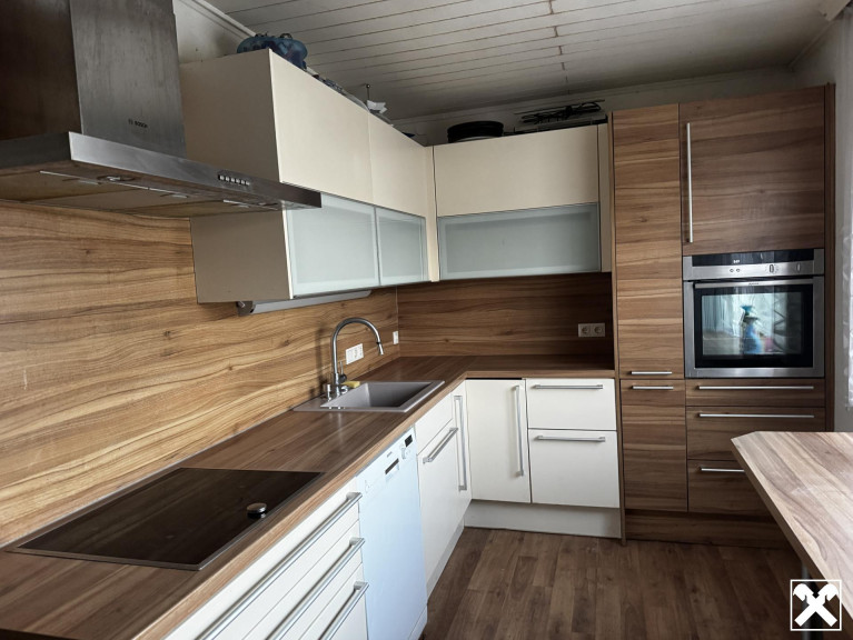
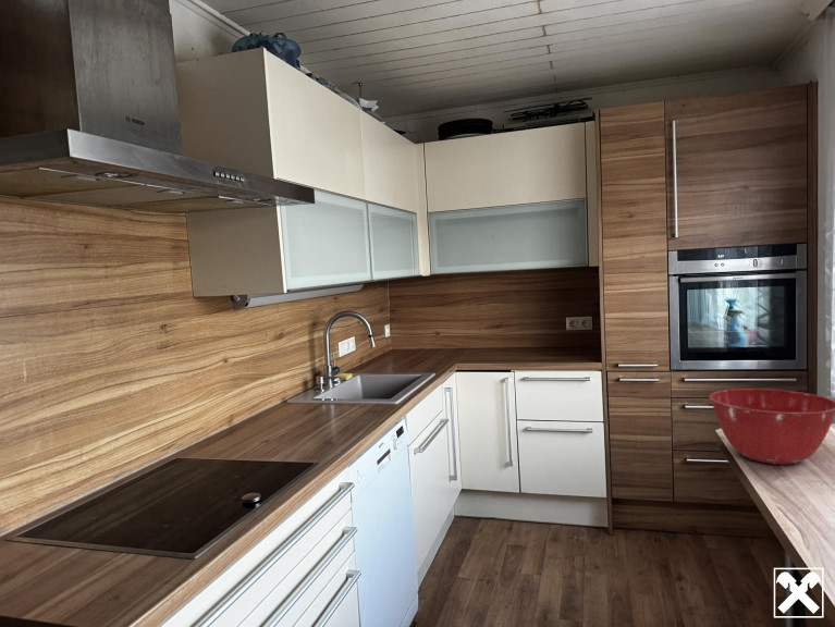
+ mixing bowl (771, 427)
